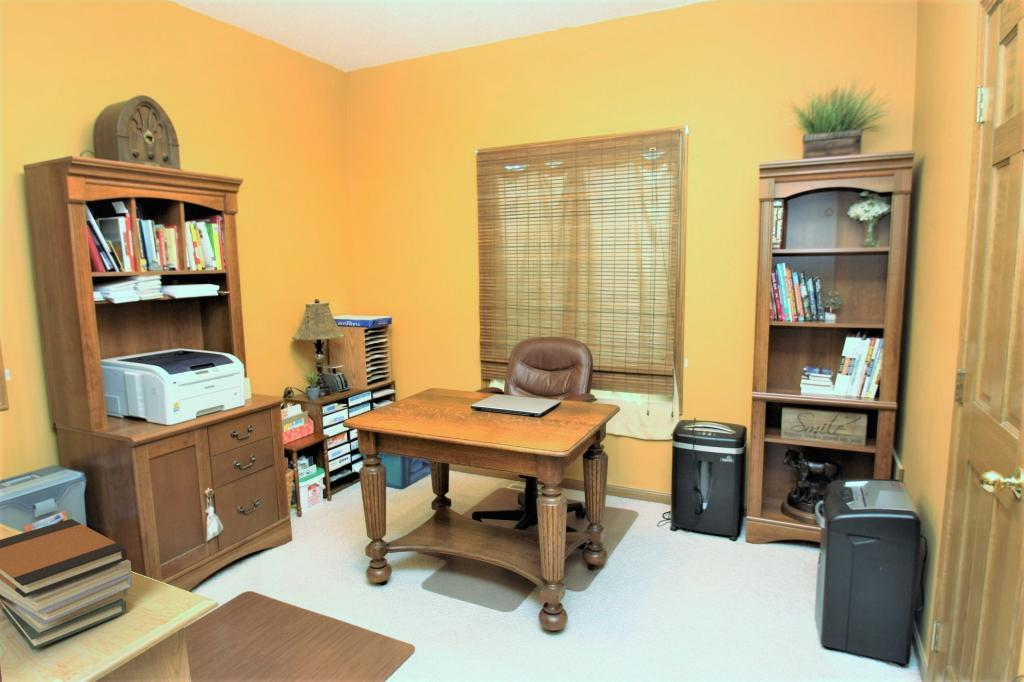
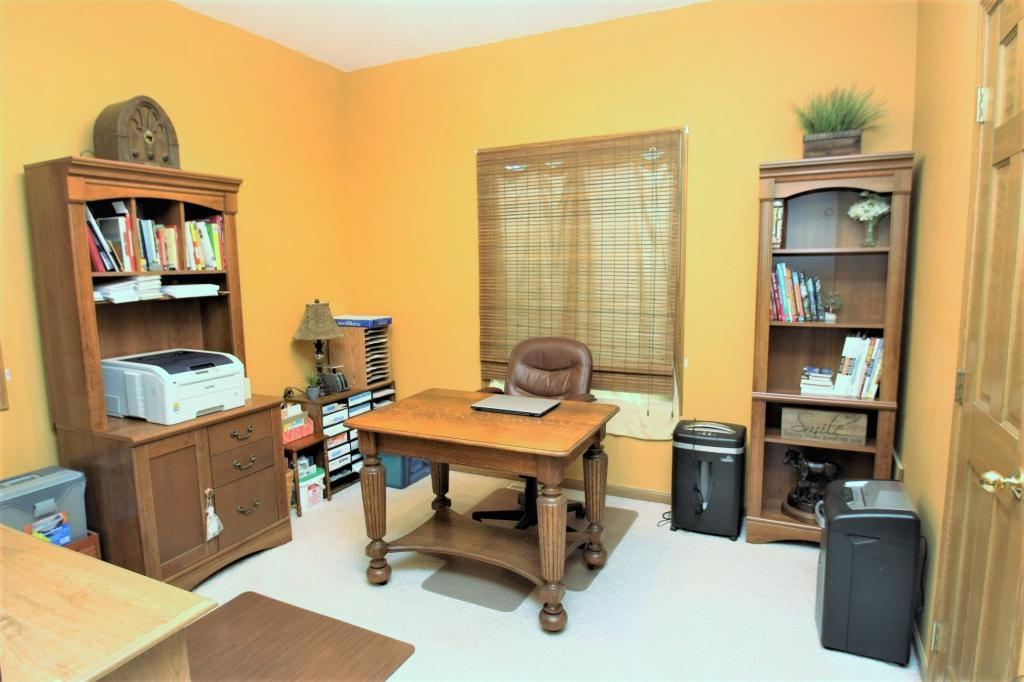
- book stack (56, 578)
